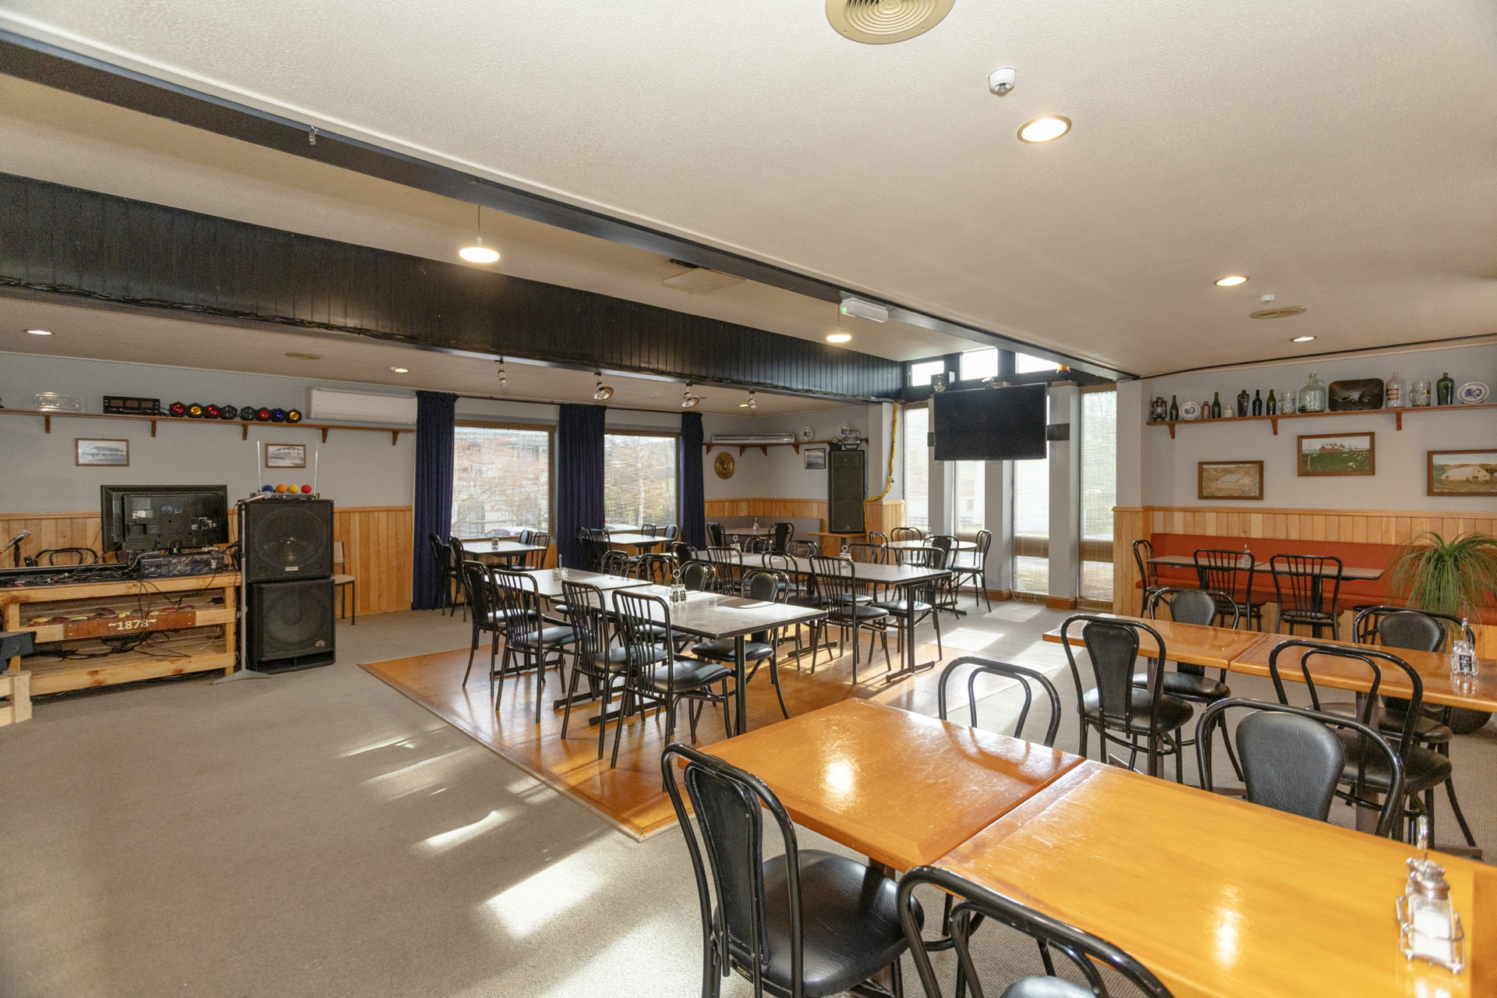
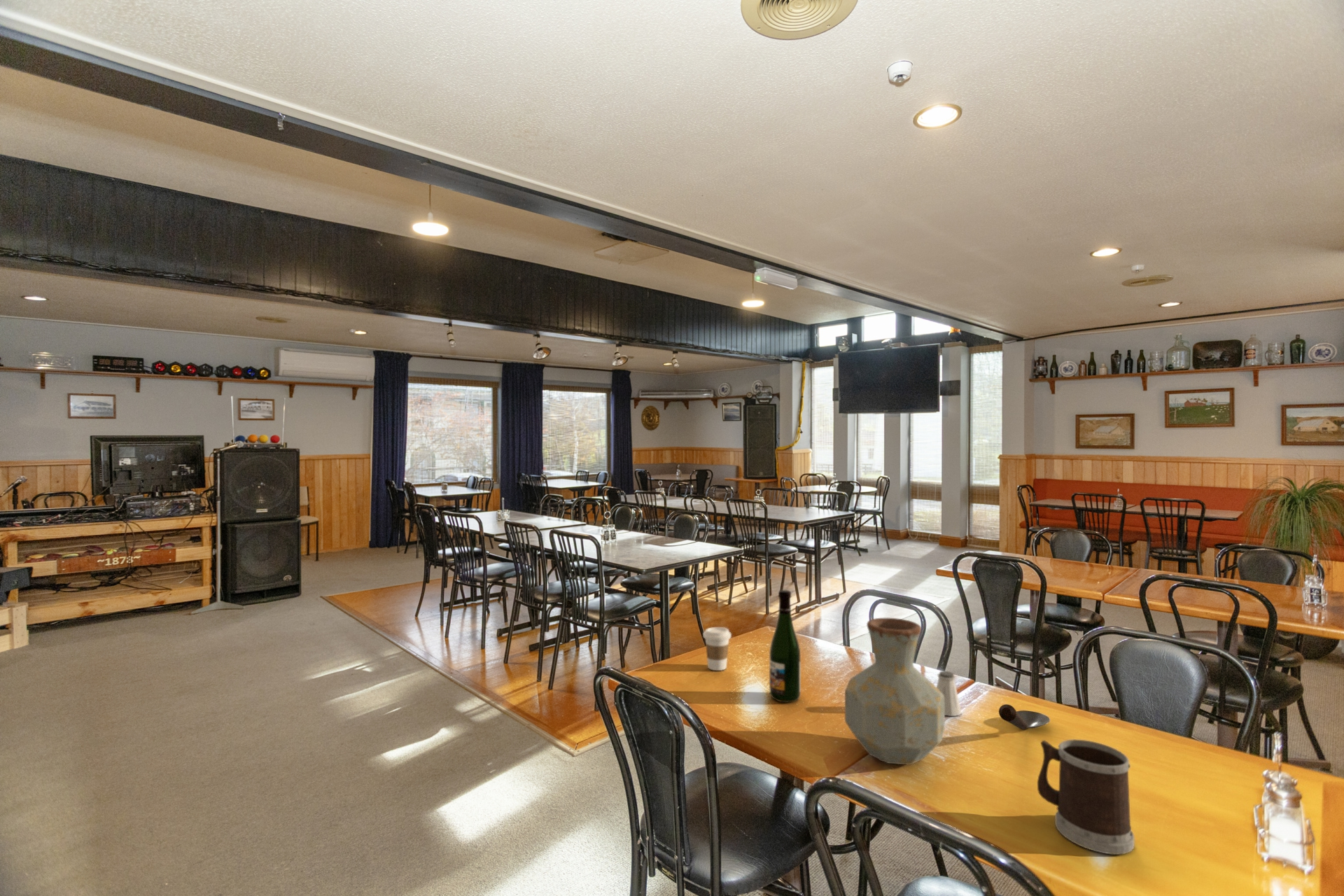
+ spoon (1023, 713)
+ saltshaker (946, 692)
+ mug (1084, 790)
+ beer bottle (785, 644)
+ coffee cup (717, 648)
+ vase (894, 688)
